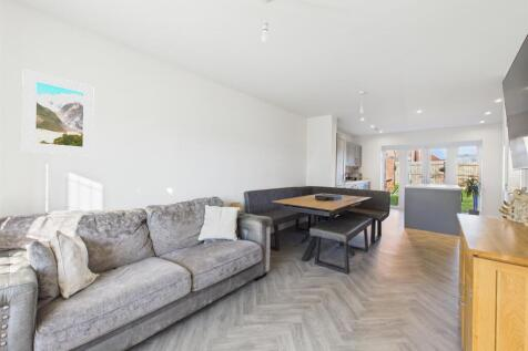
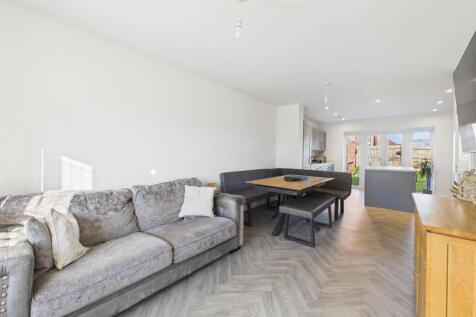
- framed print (60, 116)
